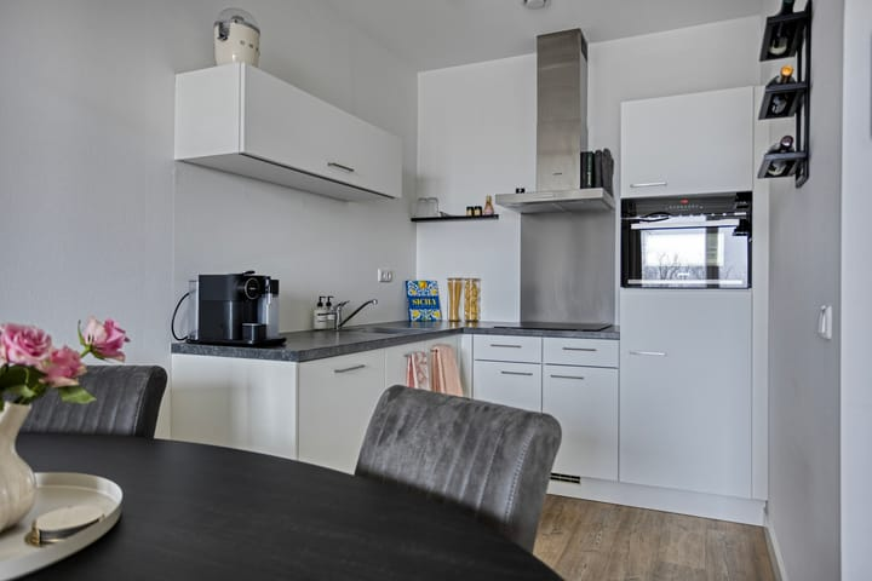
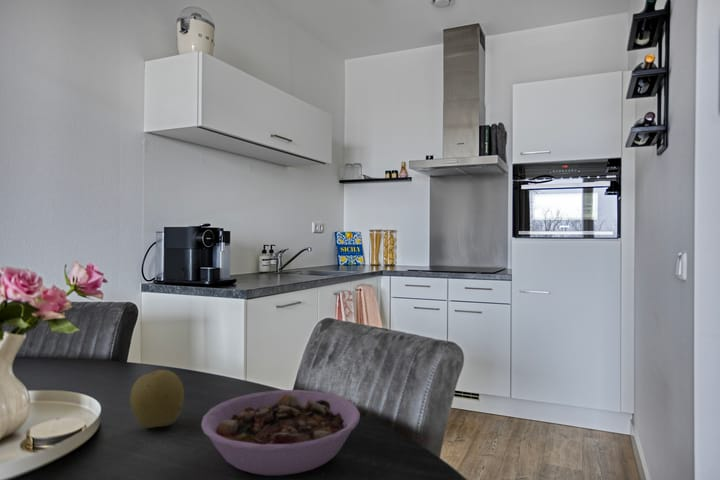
+ fruit (157, 398)
+ bowl (282, 427)
